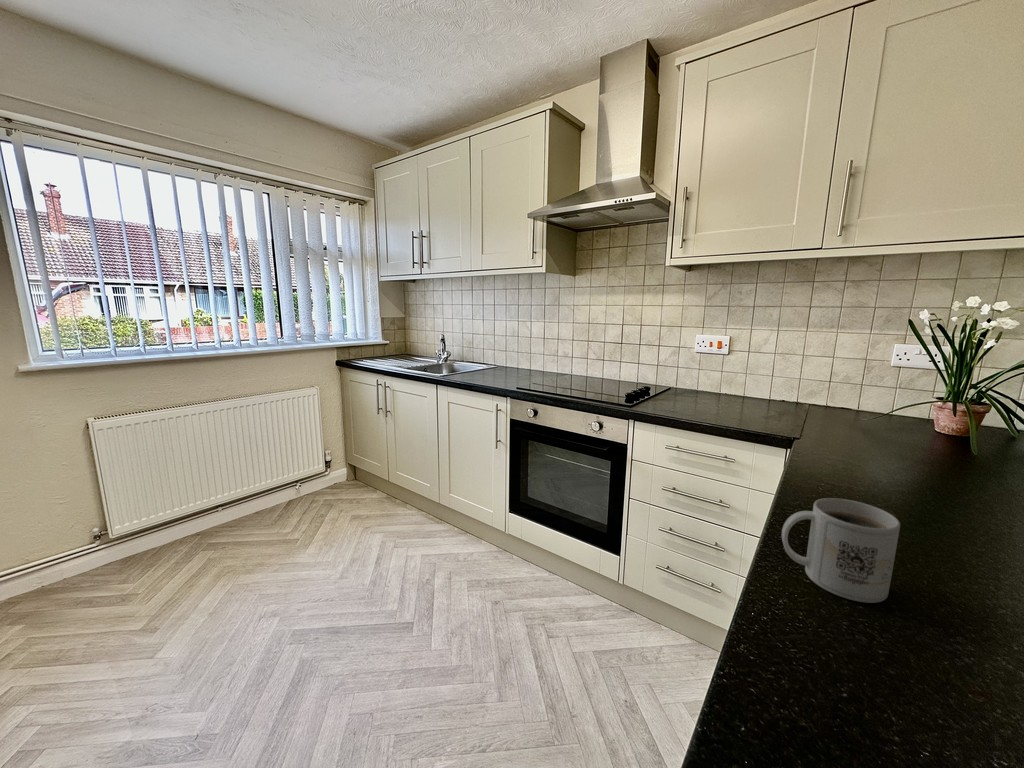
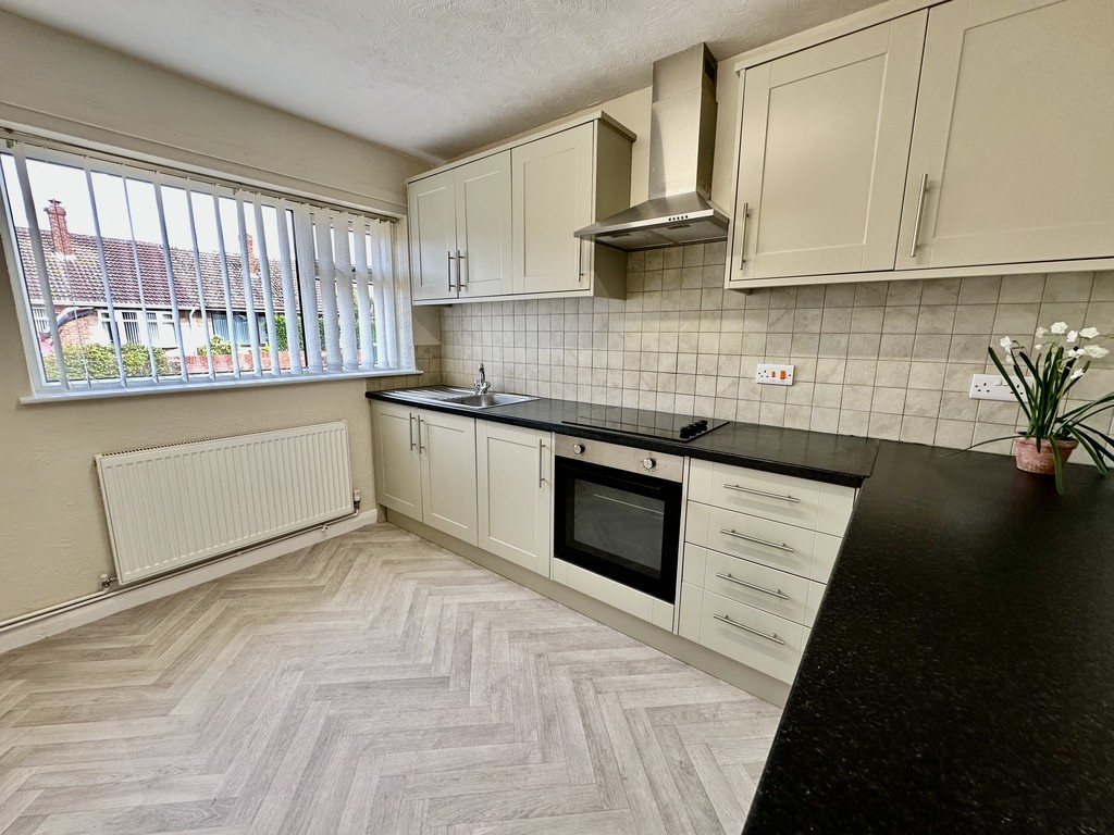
- mug (839, 544)
